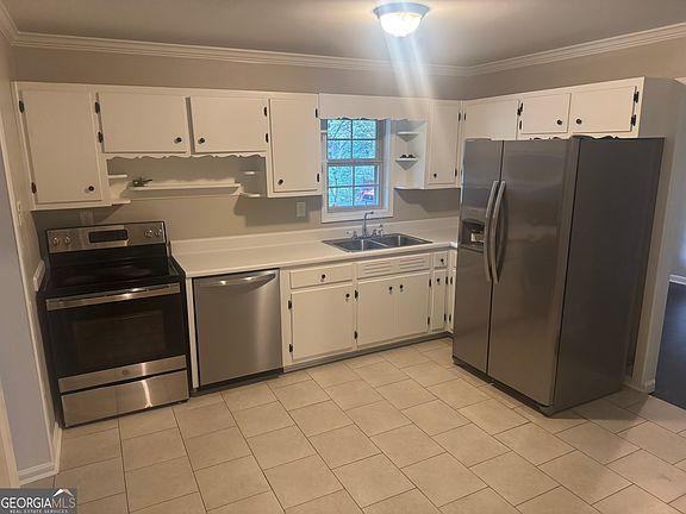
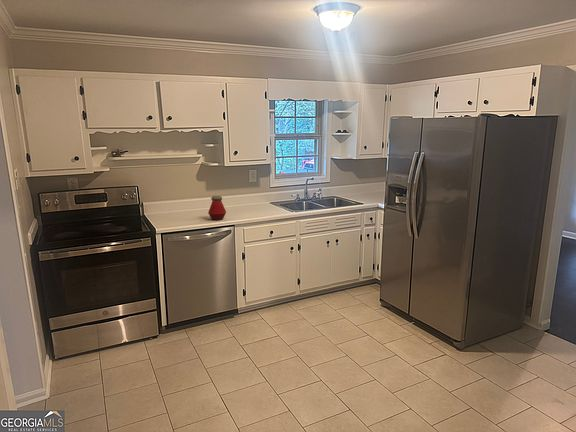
+ bottle (216, 207)
